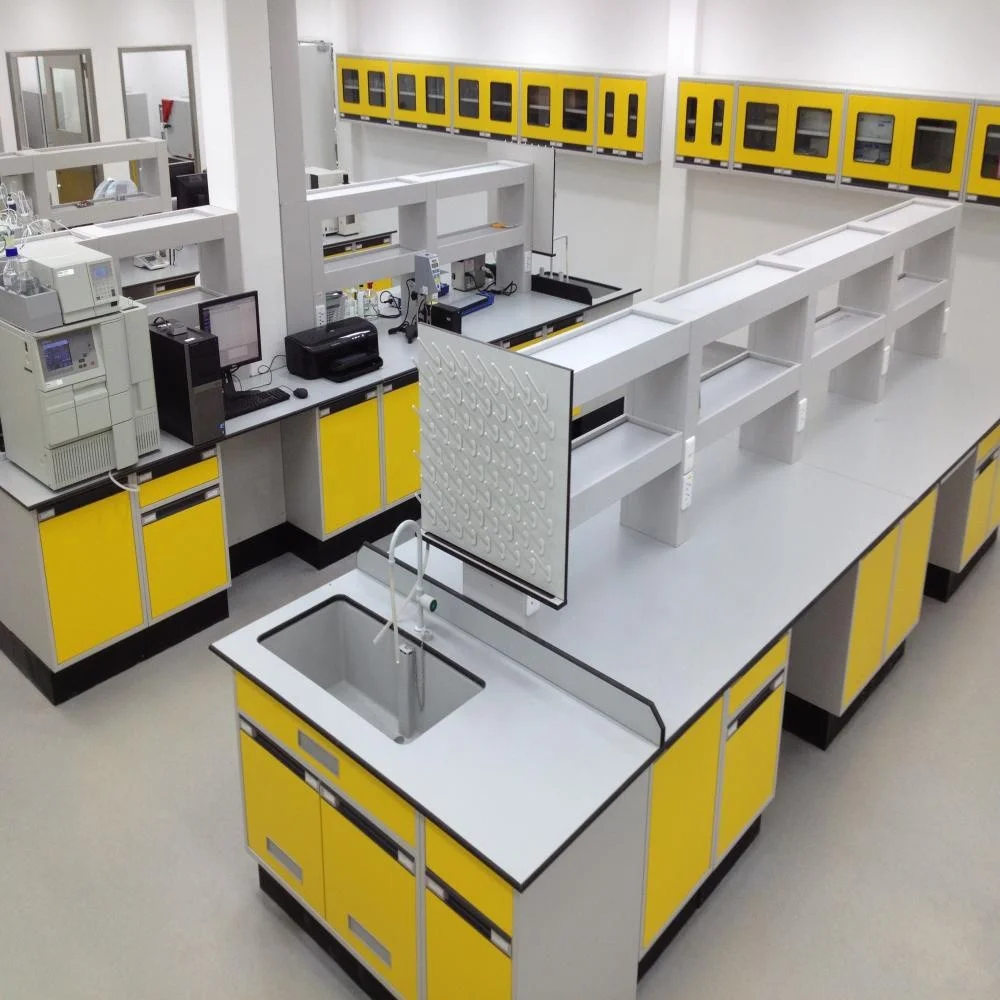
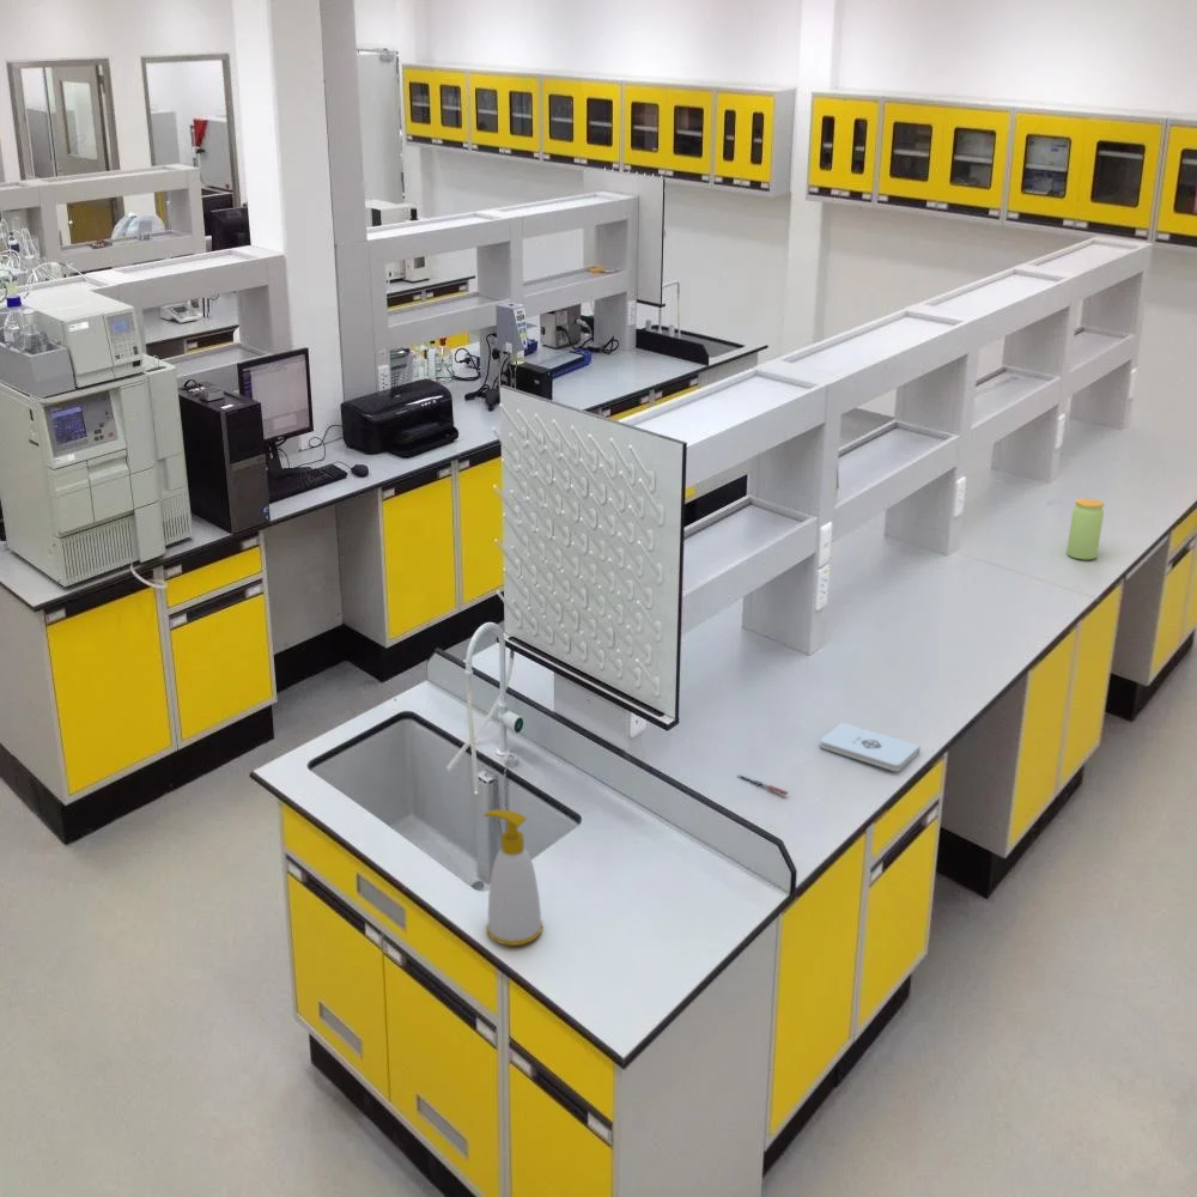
+ pen (761, 783)
+ jar (1084, 528)
+ notepad (868, 746)
+ soap bottle (512, 873)
